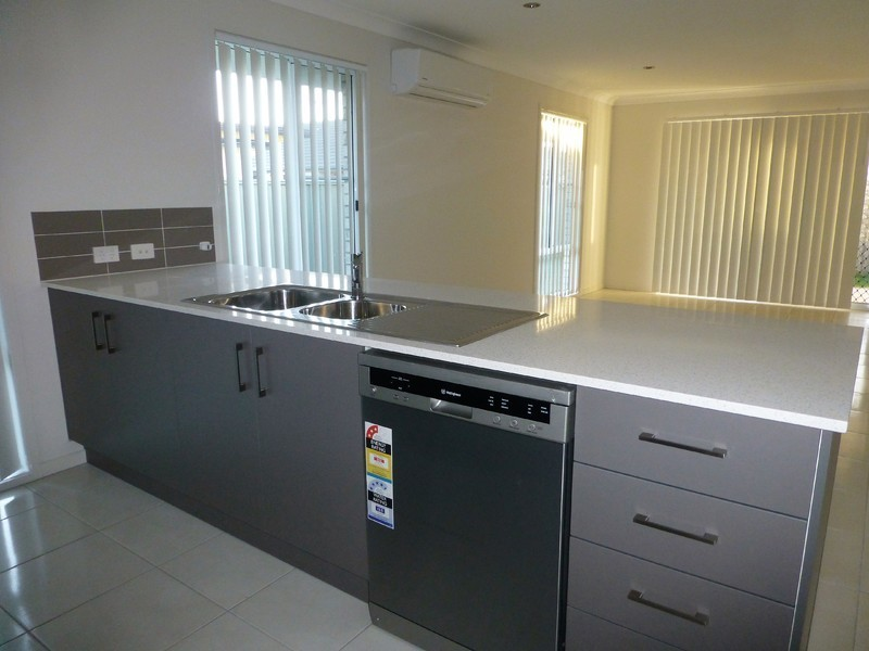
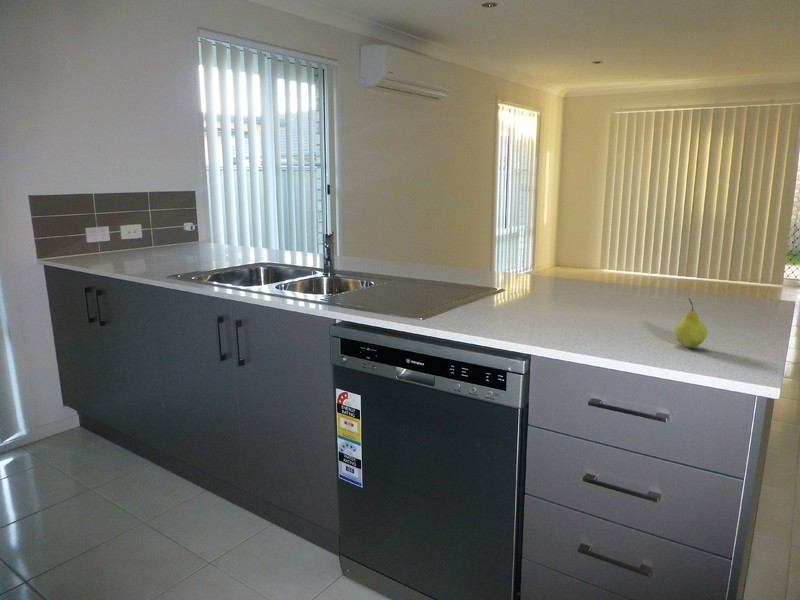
+ fruit (691, 322)
